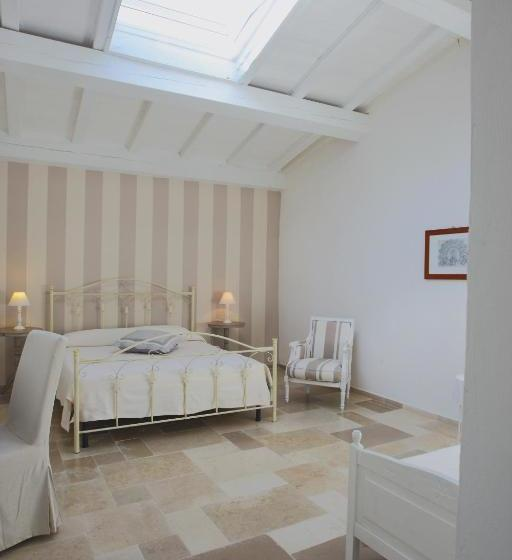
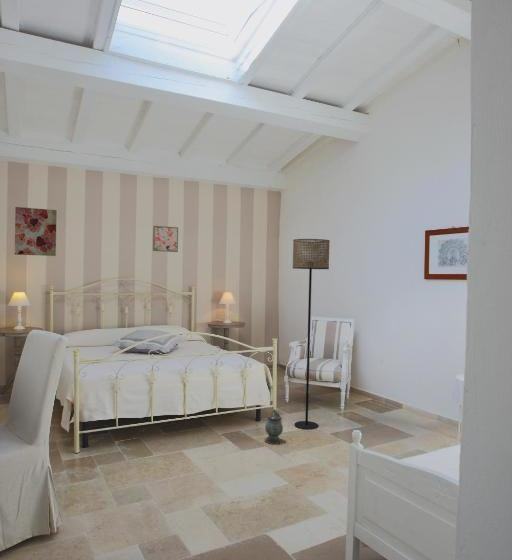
+ lantern (273, 425)
+ wall art (35, 231)
+ floor lamp (308, 333)
+ wall art (165, 239)
